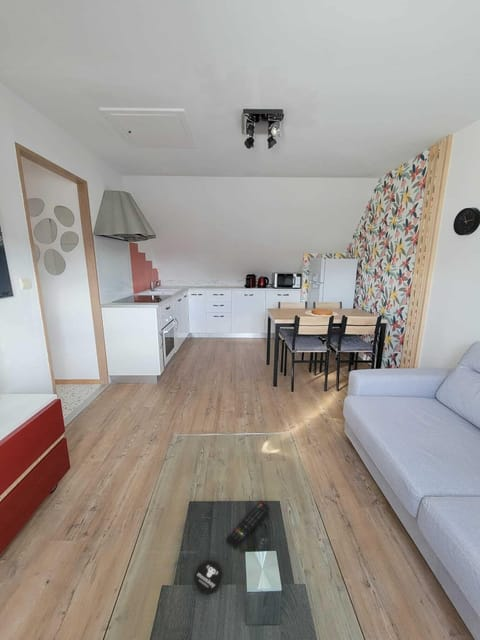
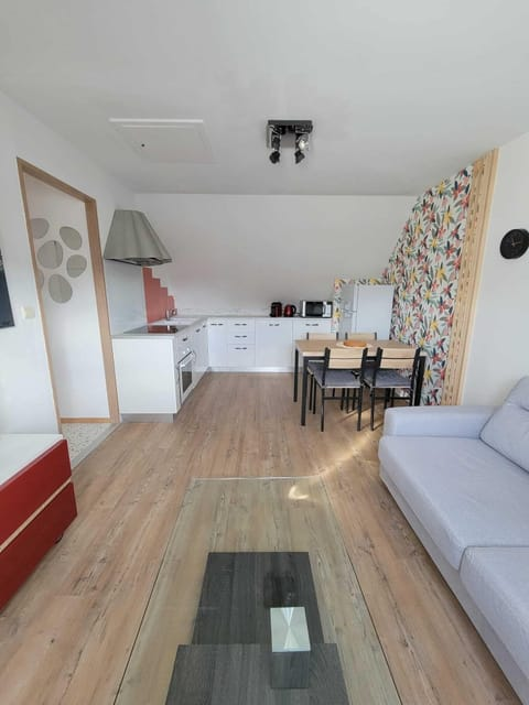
- remote control (249, 523)
- coaster (208, 577)
